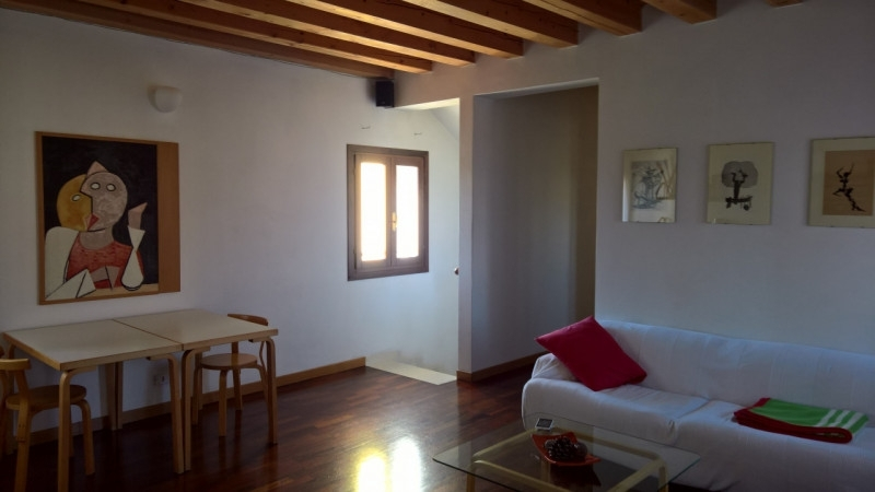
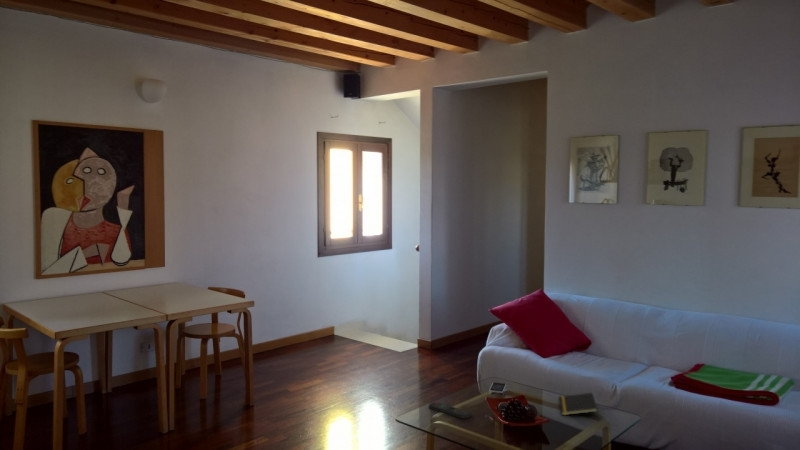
+ notepad (577, 403)
+ remote control (449, 409)
